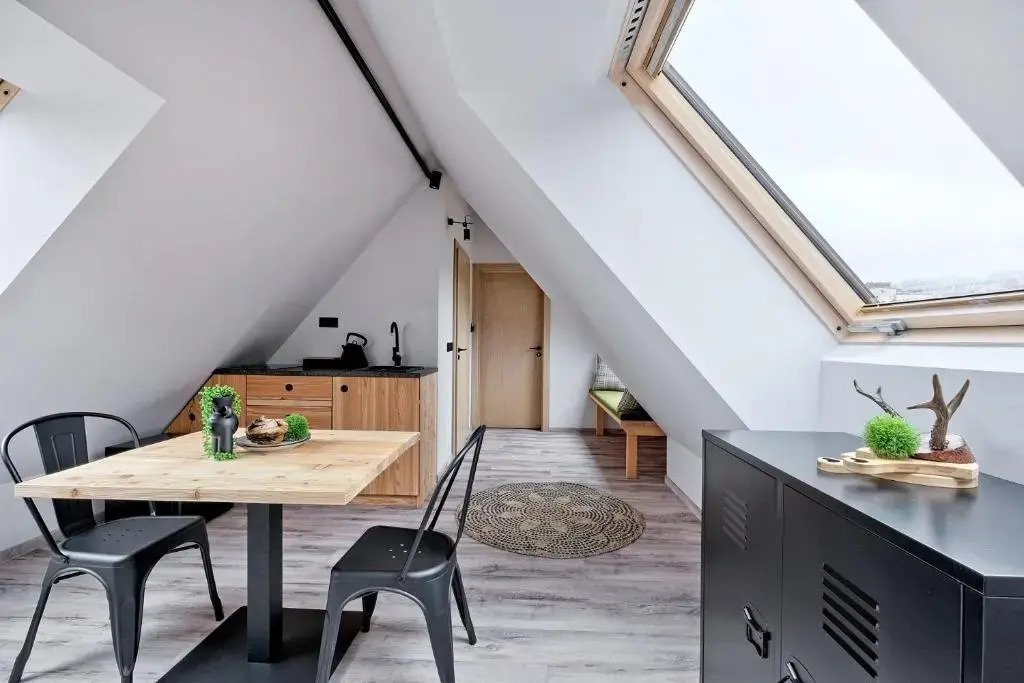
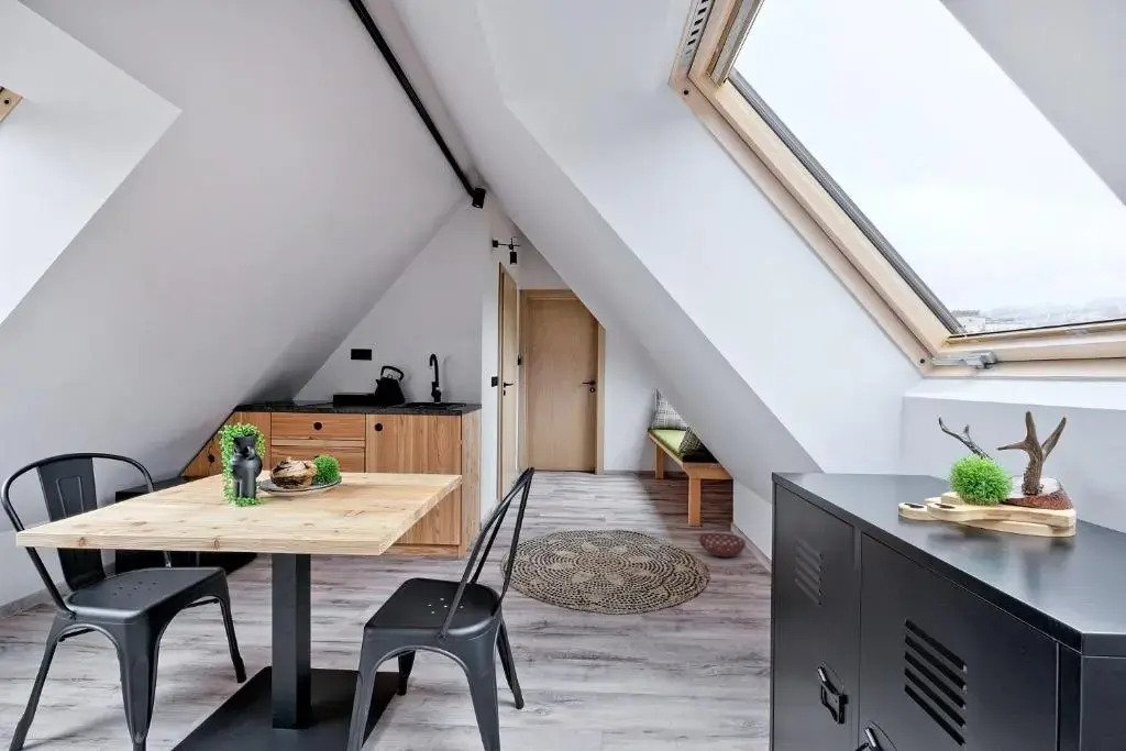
+ basket (721, 546)
